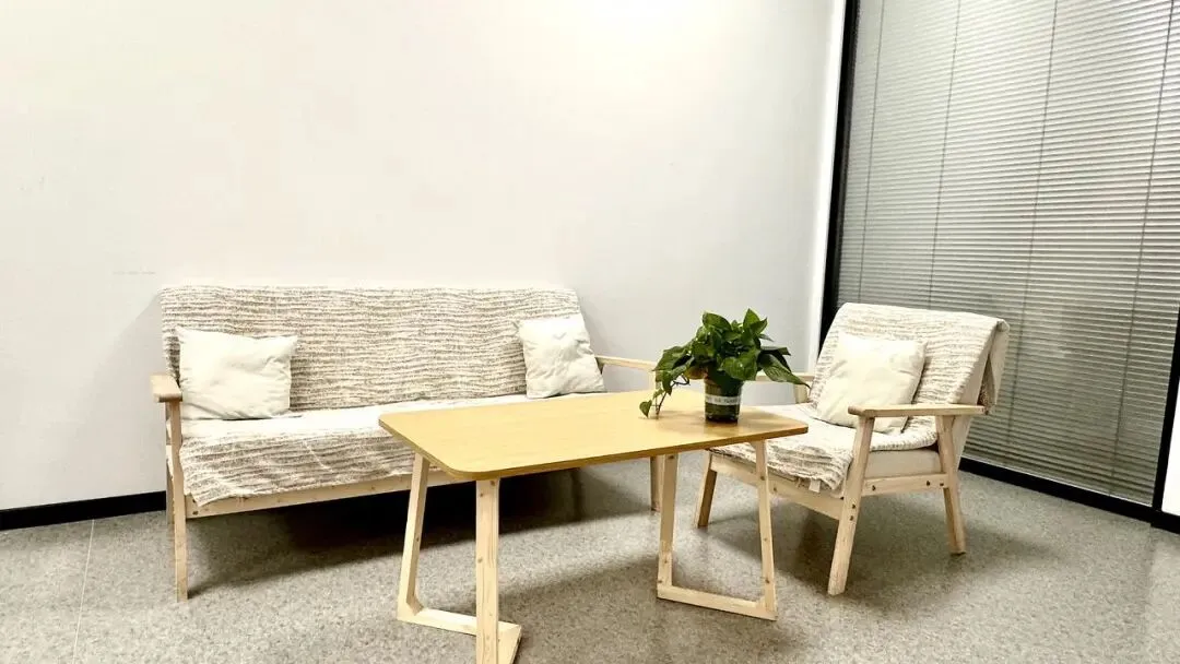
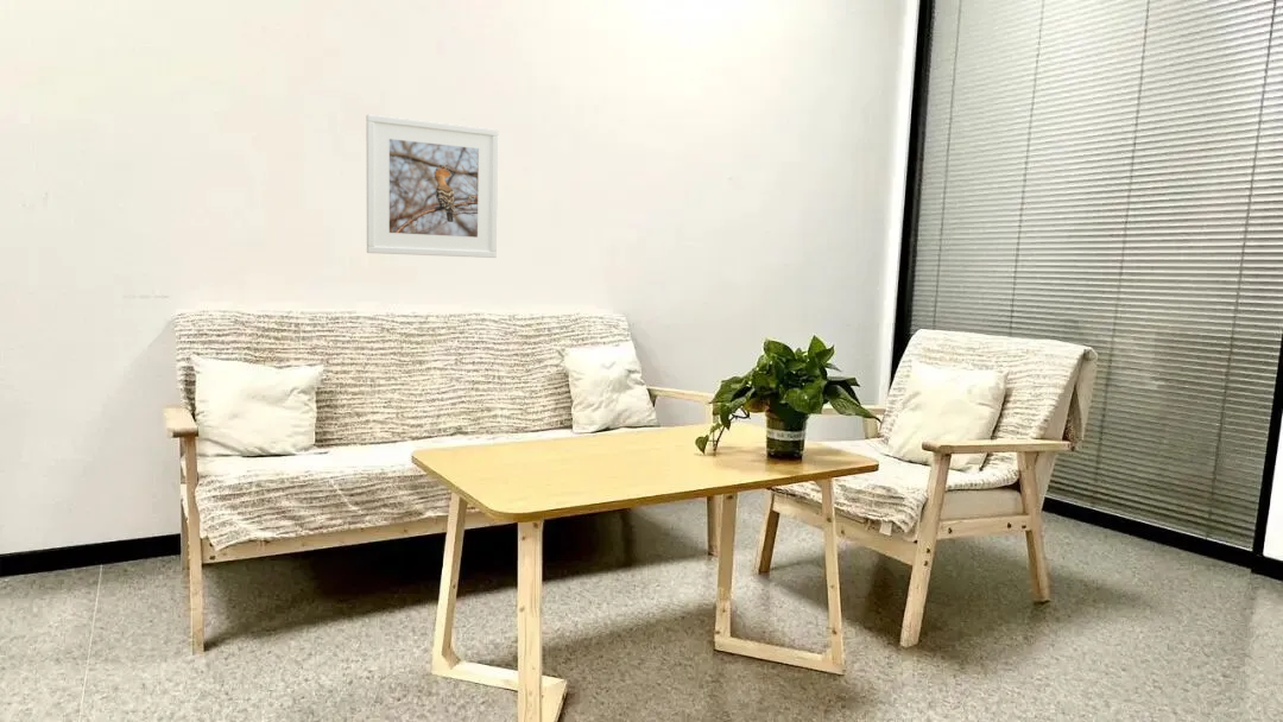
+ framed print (434, 189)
